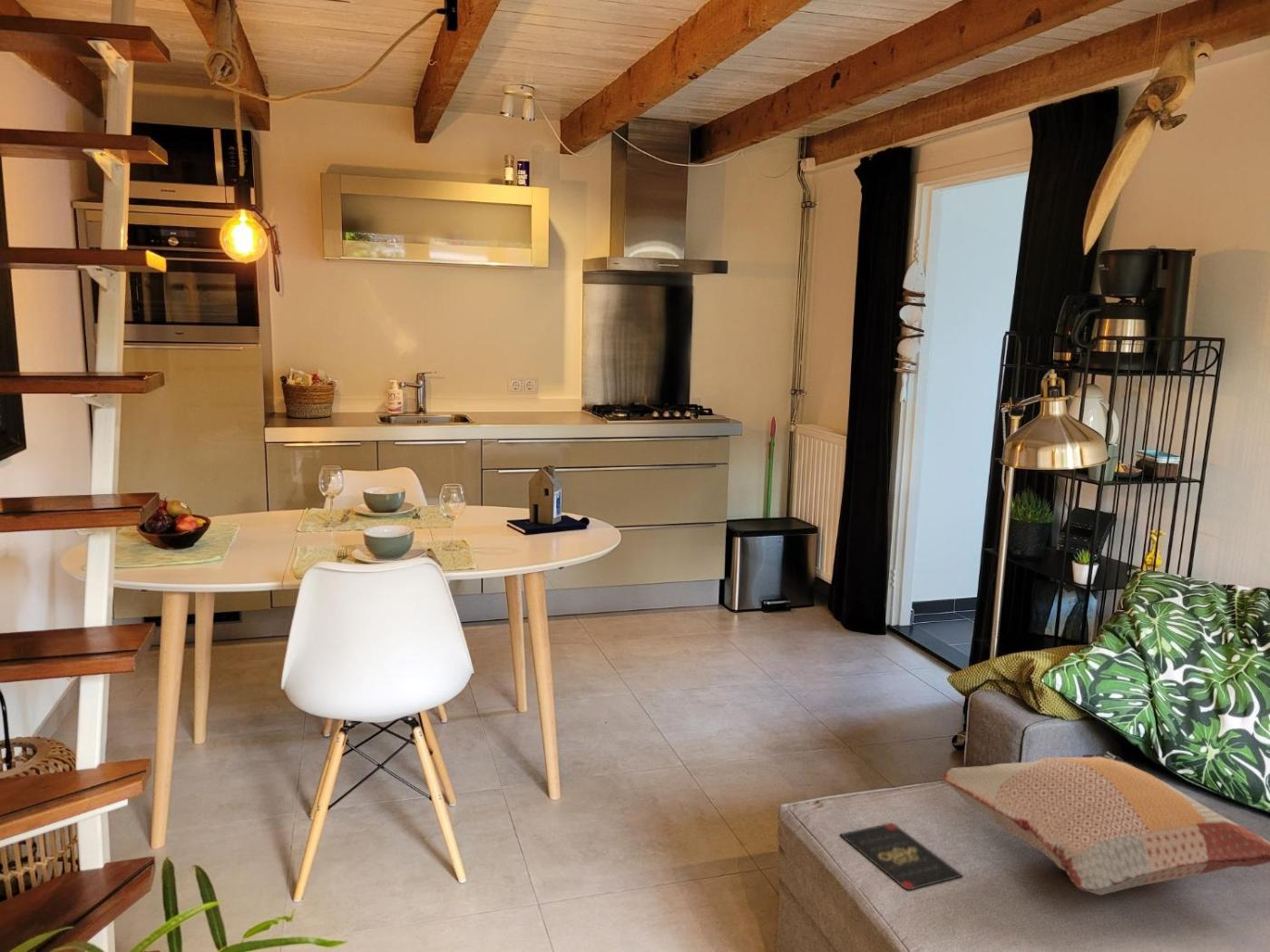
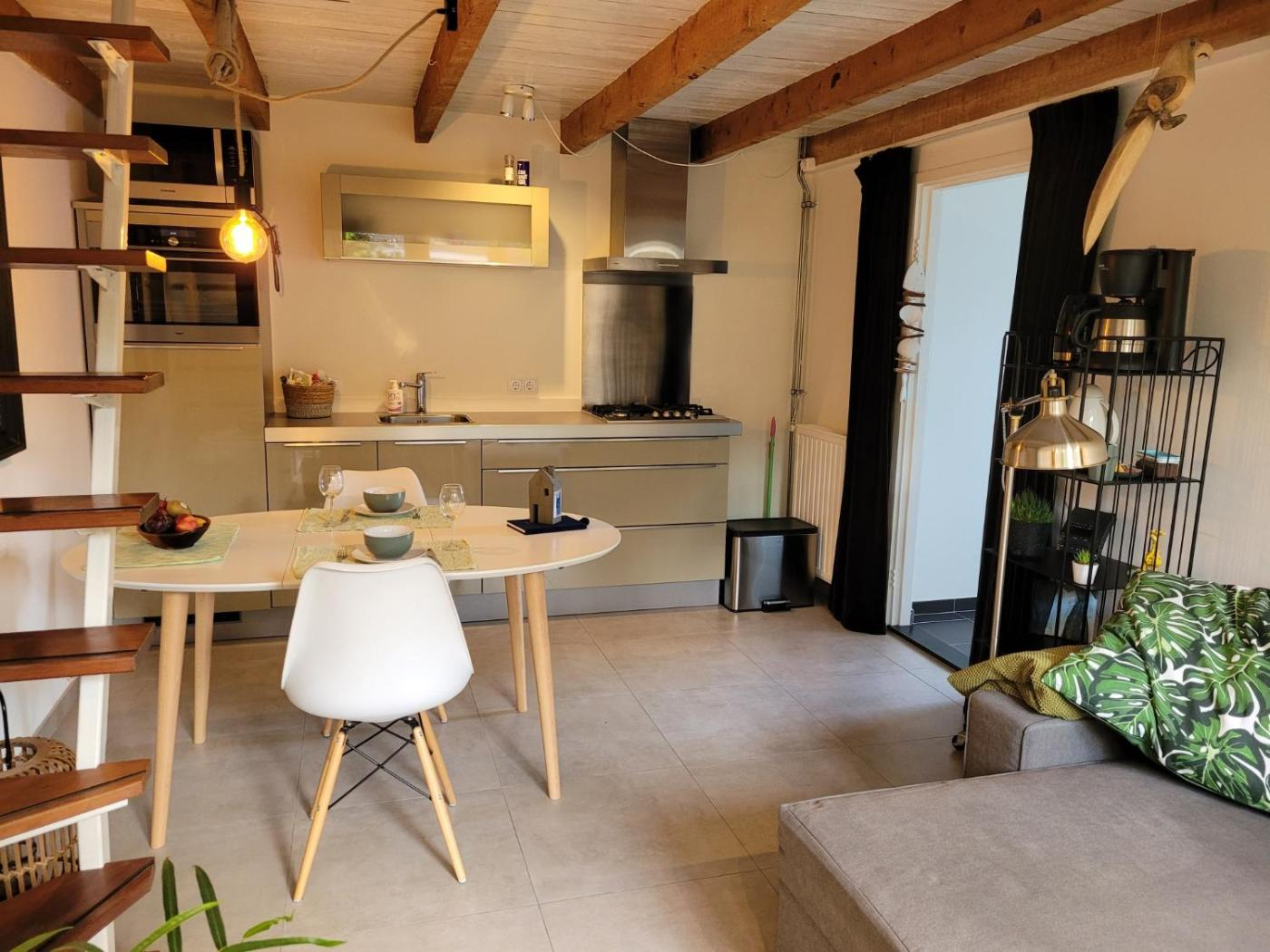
- decorative pillow (1099, 811)
- playing card (899, 854)
